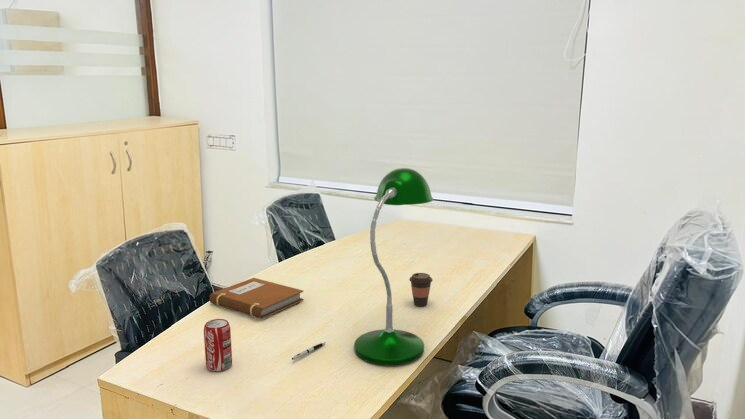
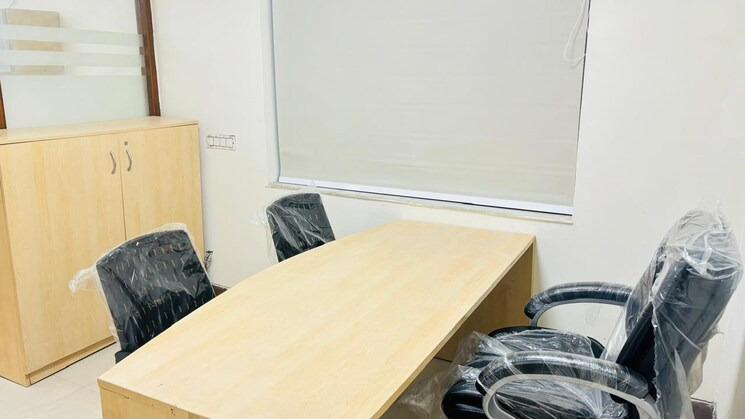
- pen (309, 350)
- coffee cup (420, 289)
- notebook (255, 296)
- desk lamp (383, 268)
- beverage can (218, 344)
